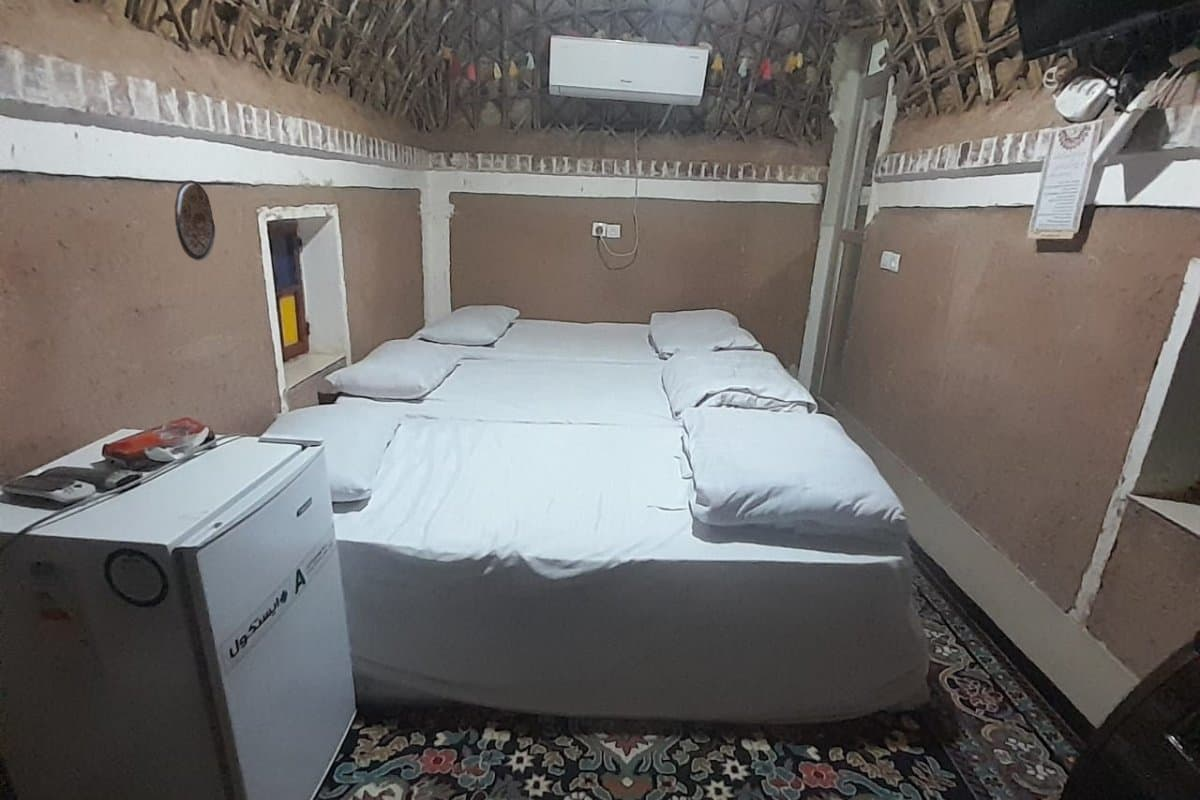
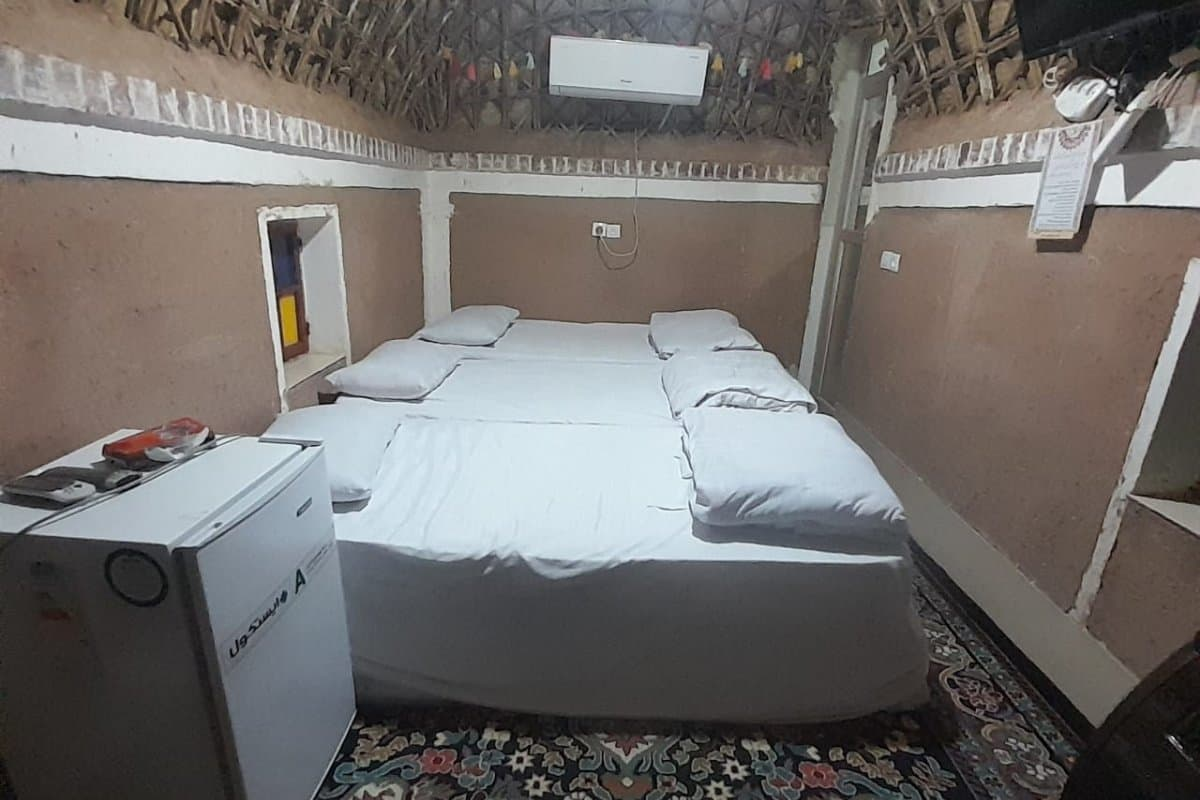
- decorative medallion (194, 221)
